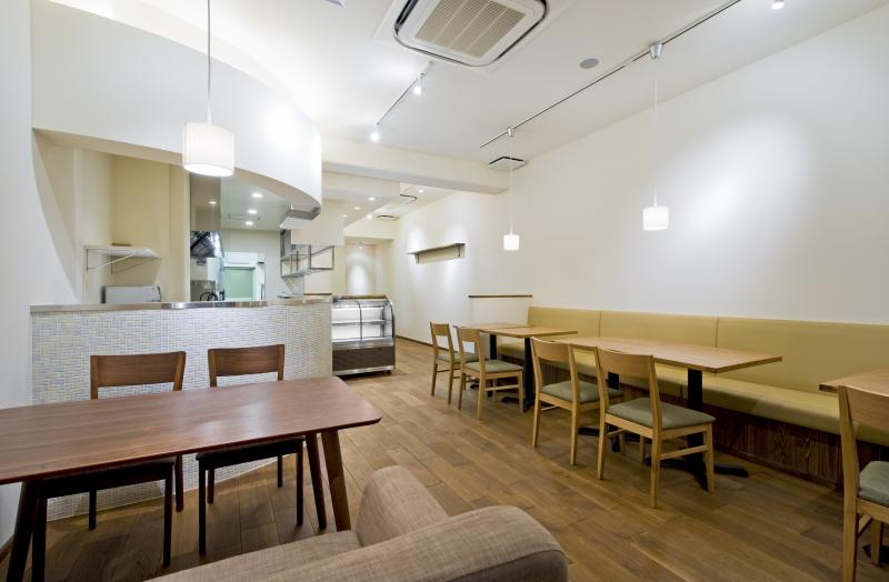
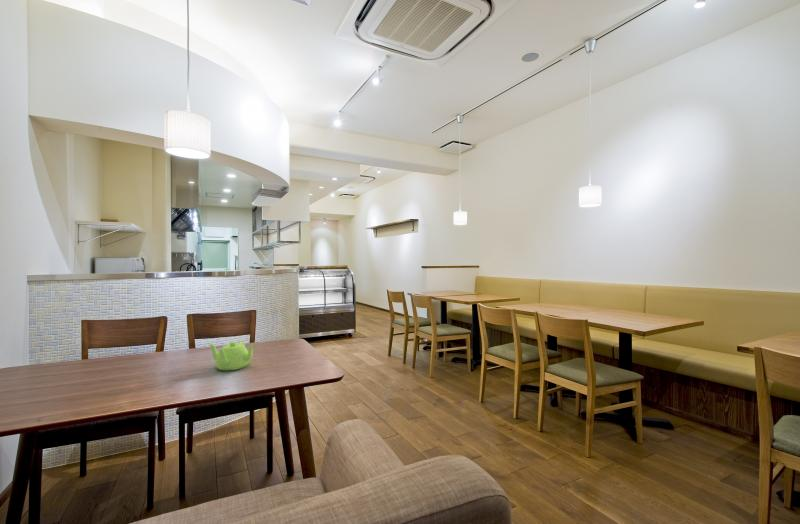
+ teapot (231, 354)
